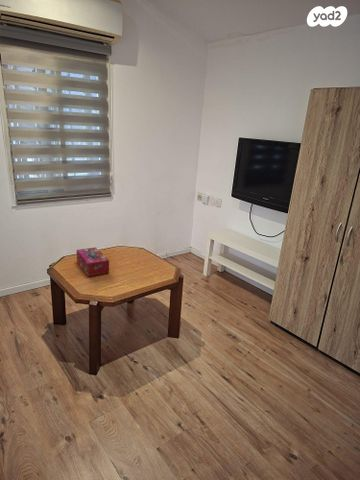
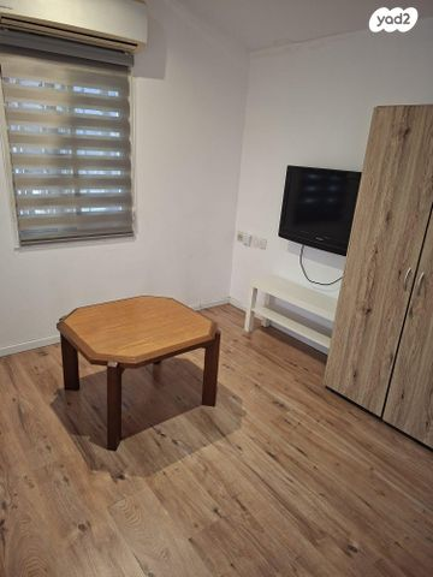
- tissue box (92, 261)
